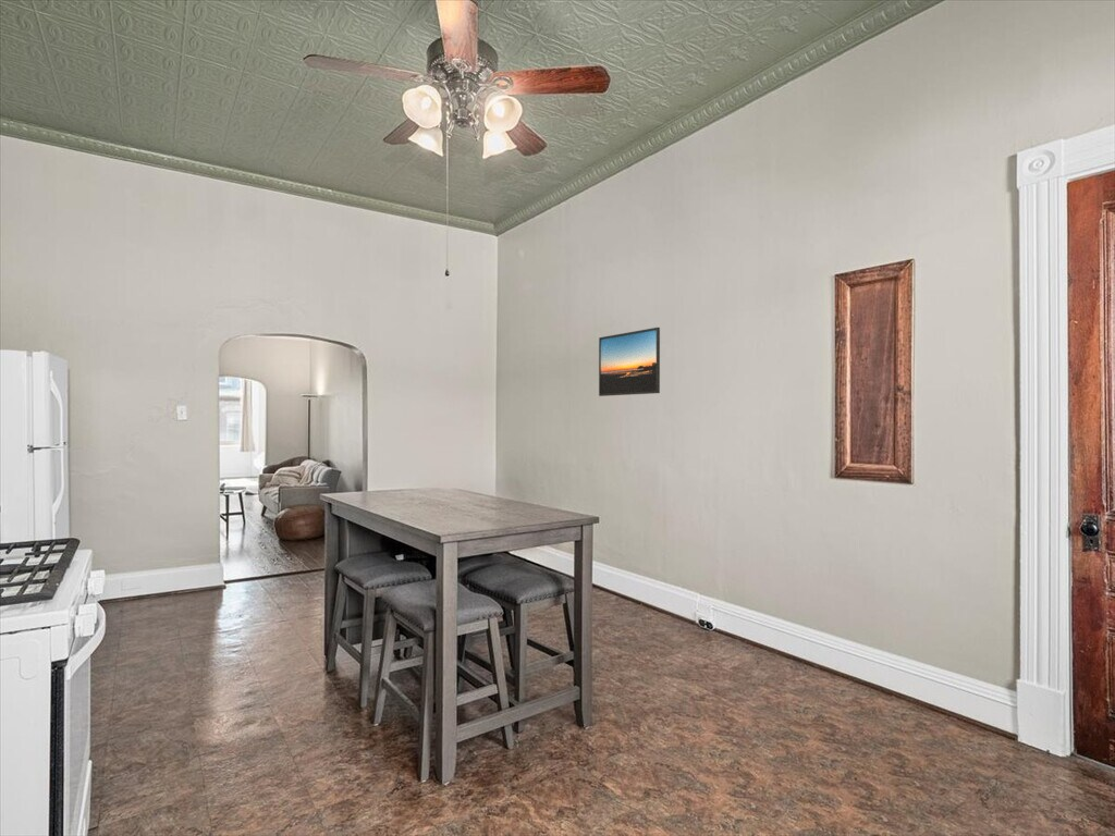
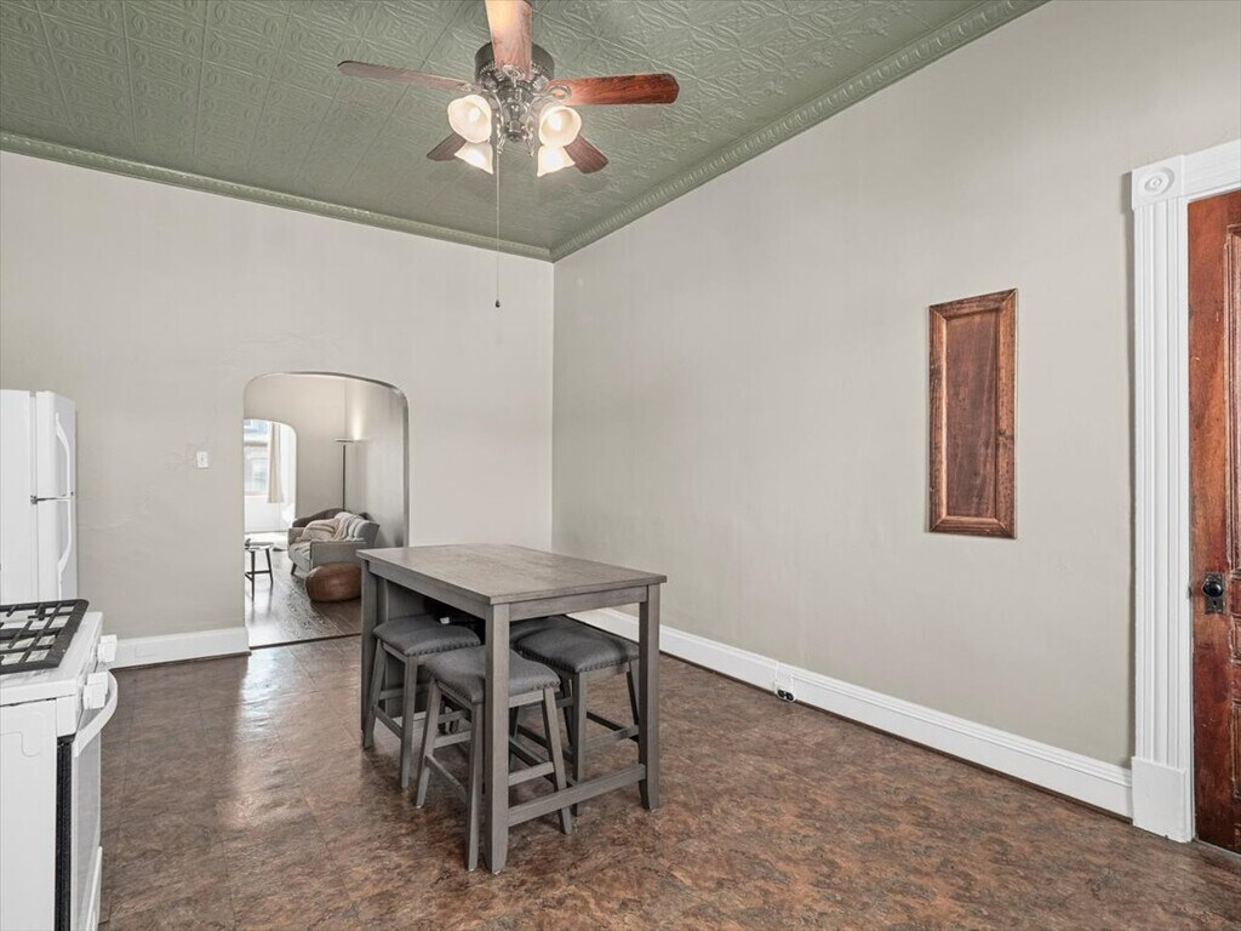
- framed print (627, 364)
